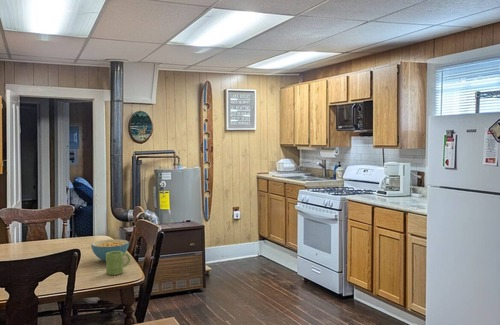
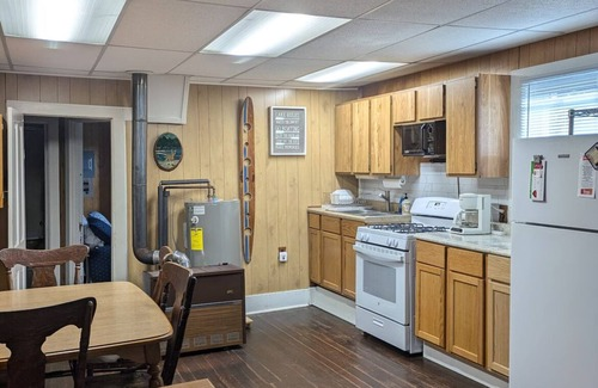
- cereal bowl (110, 251)
- mug (118, 262)
